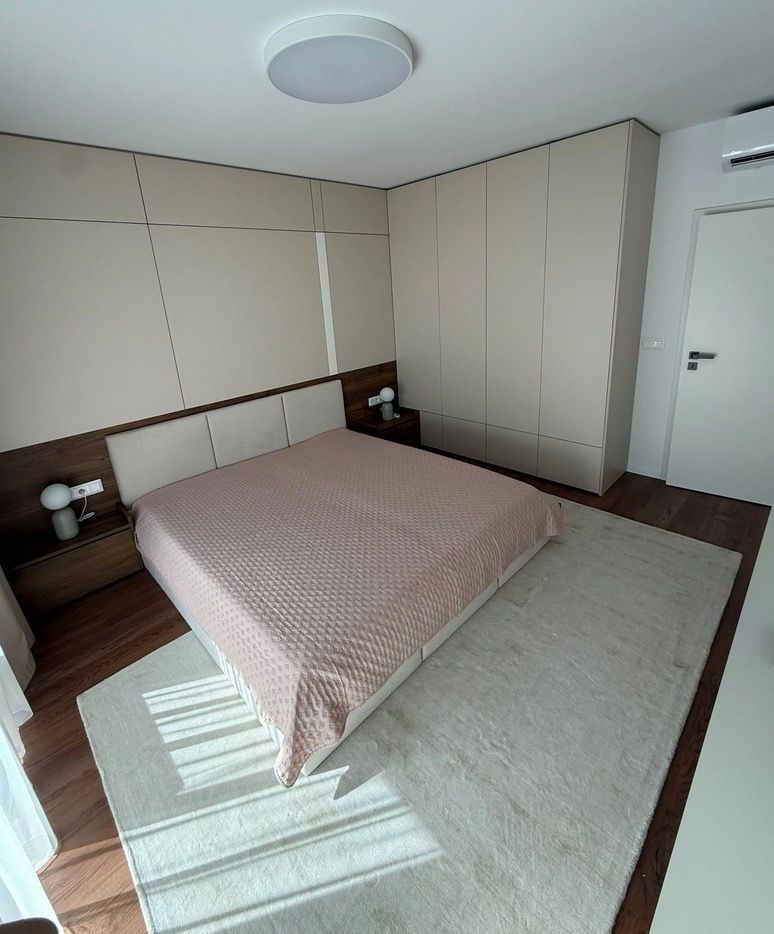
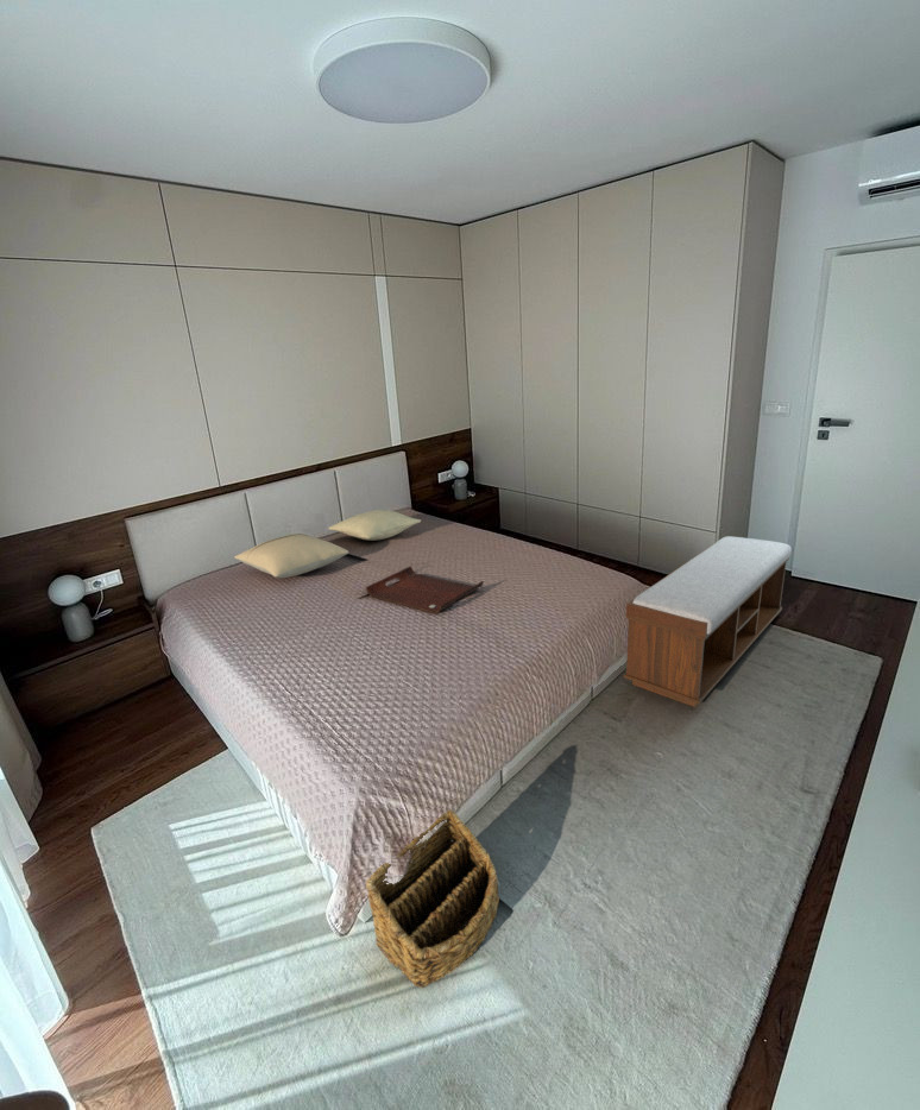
+ serving tray (424, 588)
+ pillow (374, 524)
+ bench (714, 608)
+ basket (440, 895)
+ pillow (291, 554)
